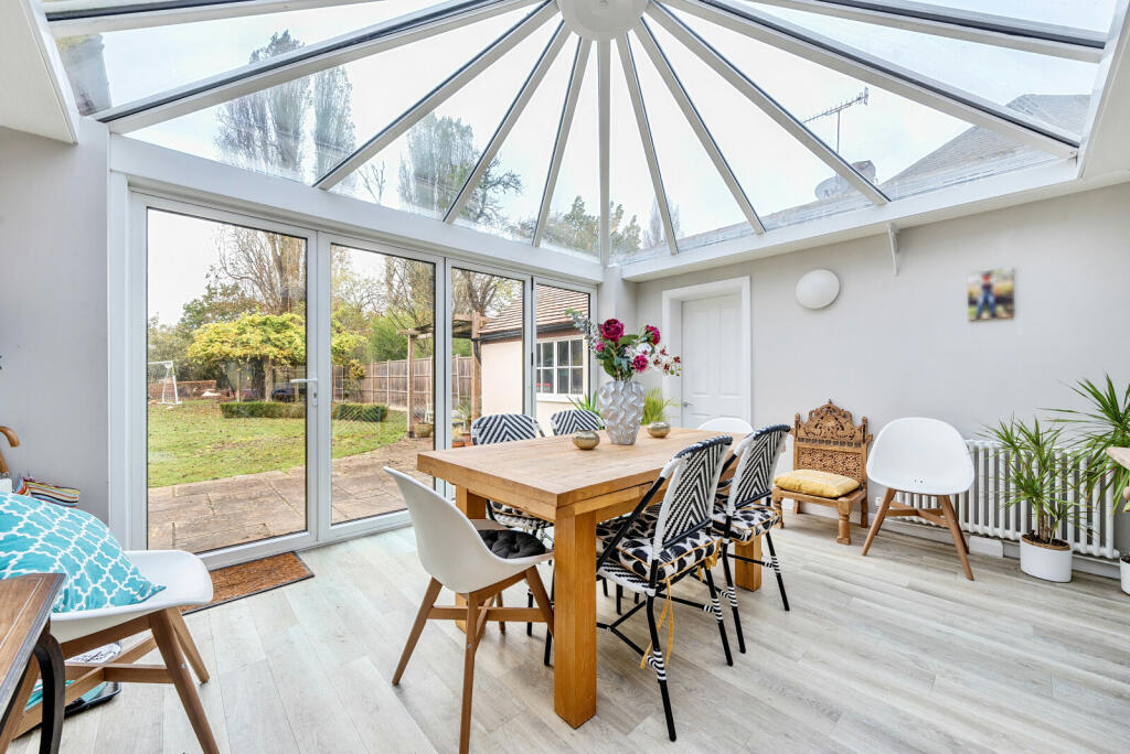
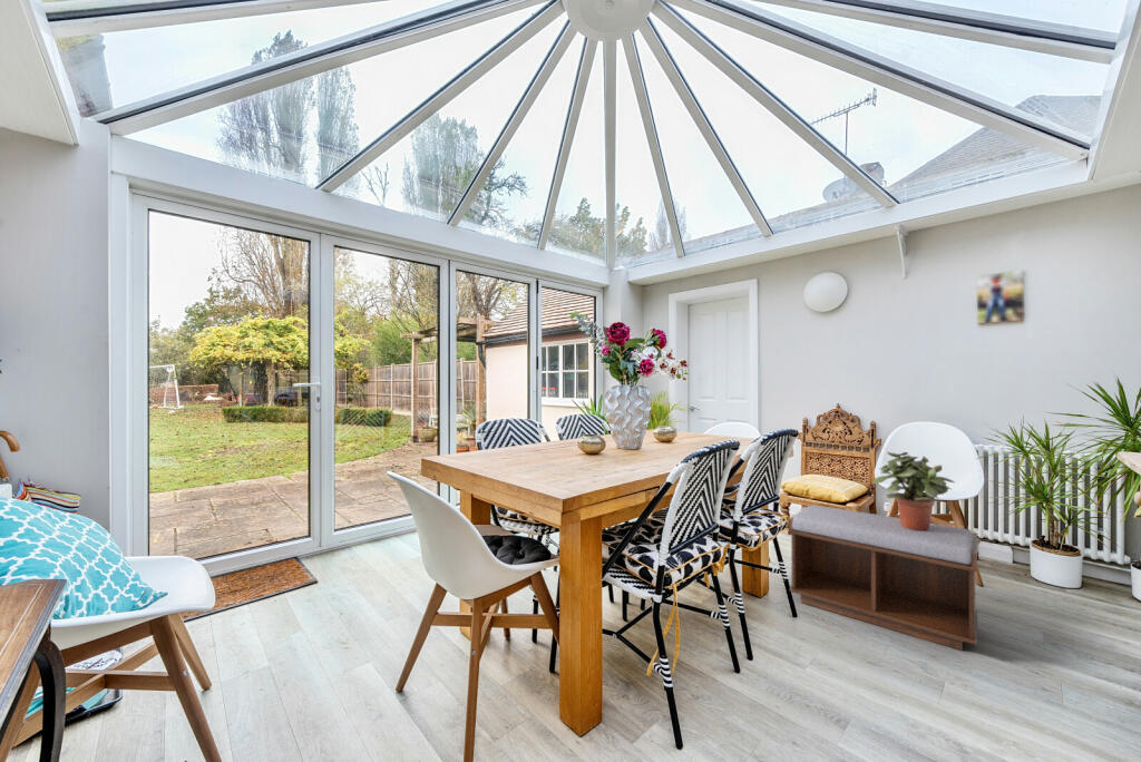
+ potted plant (914, 489)
+ bench (878, 566)
